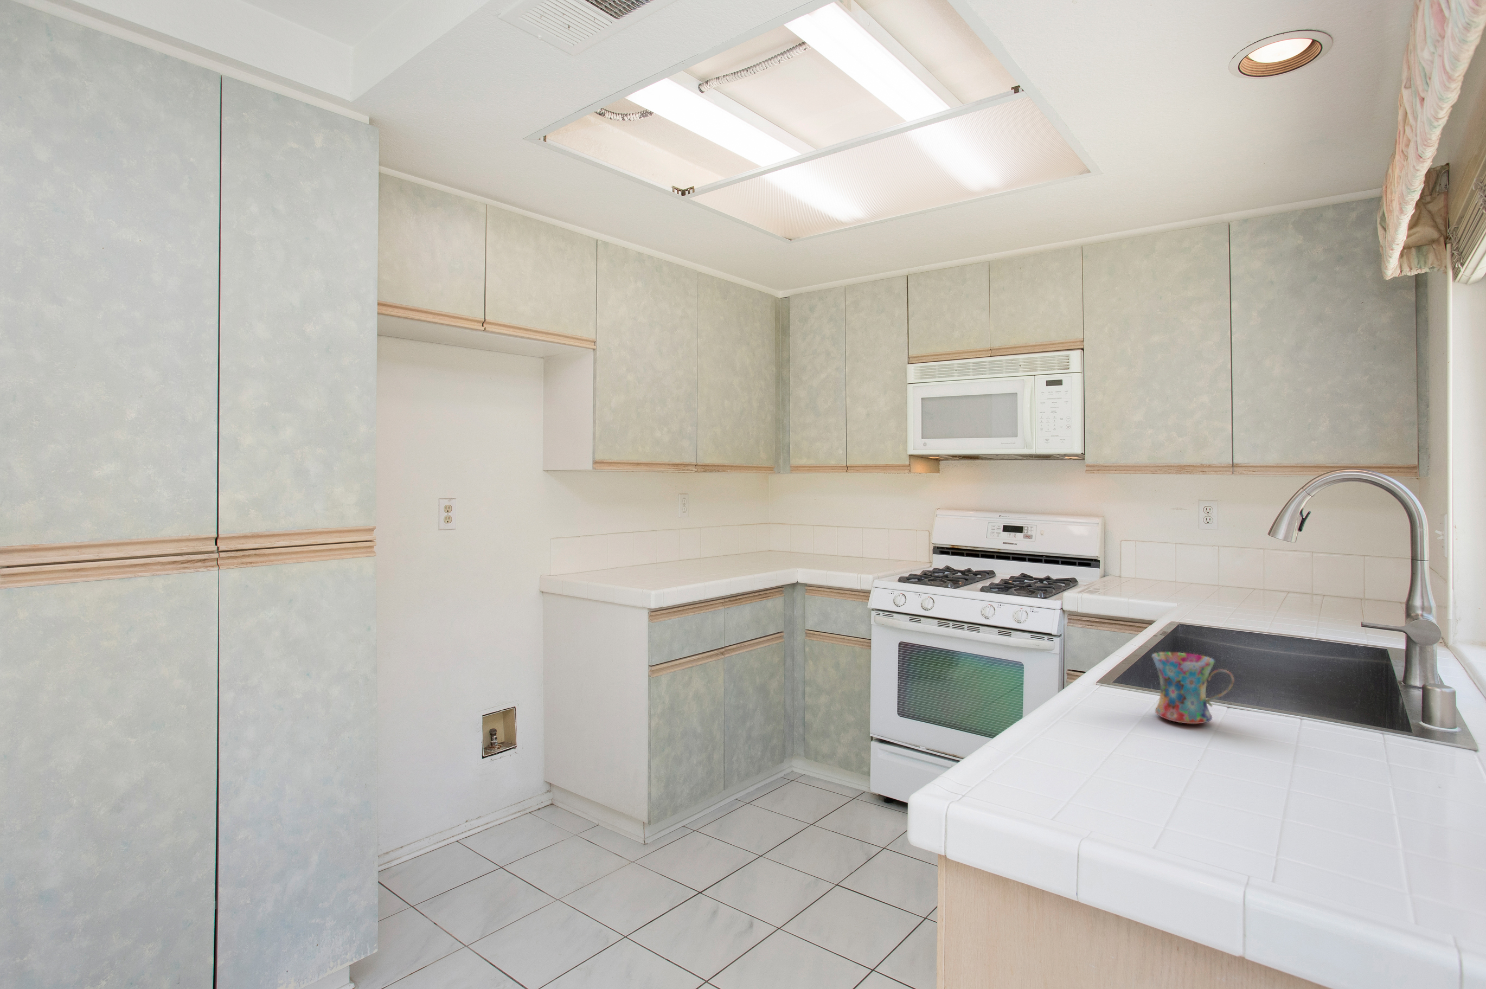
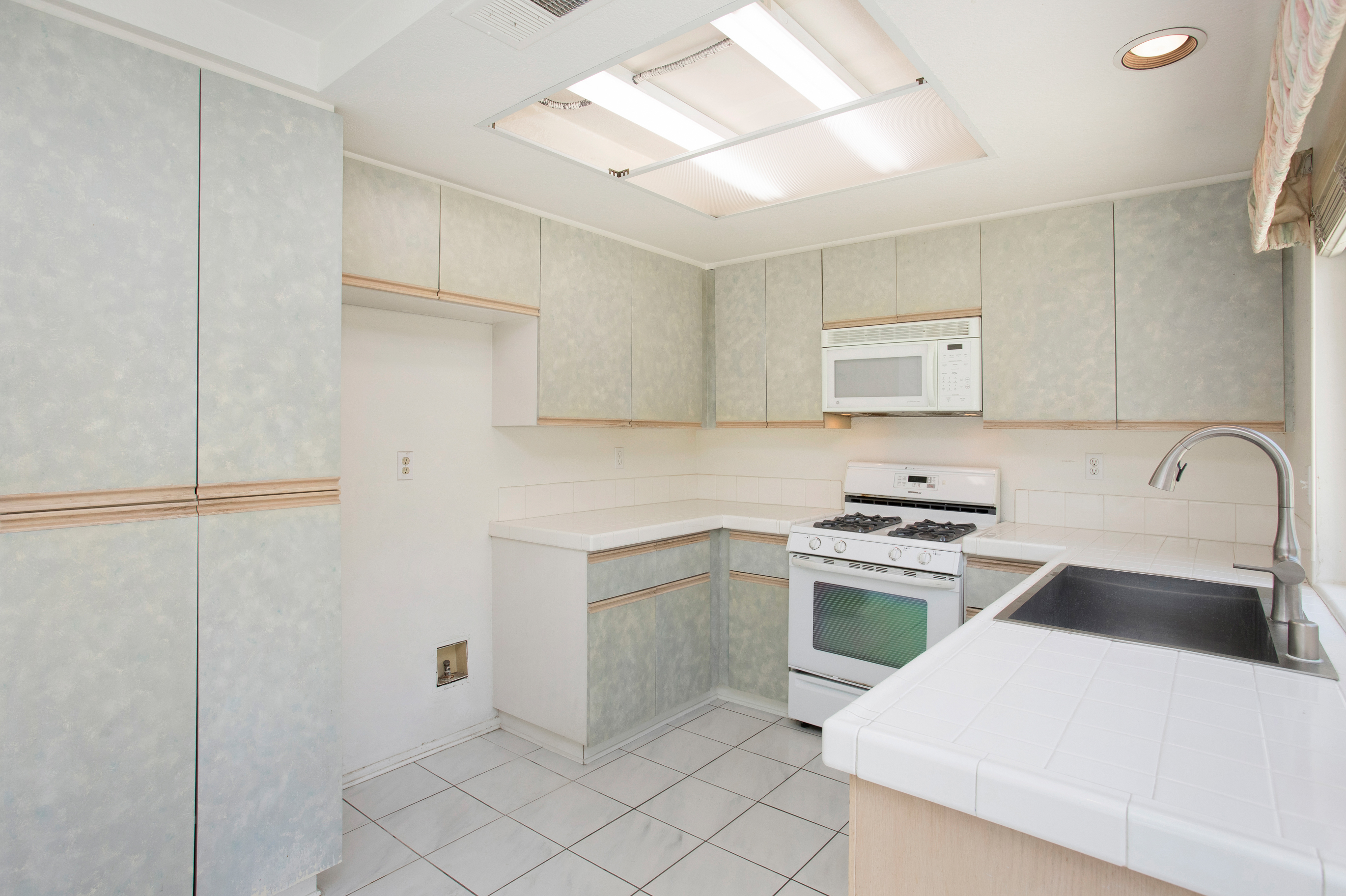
- mug (1192, 690)
